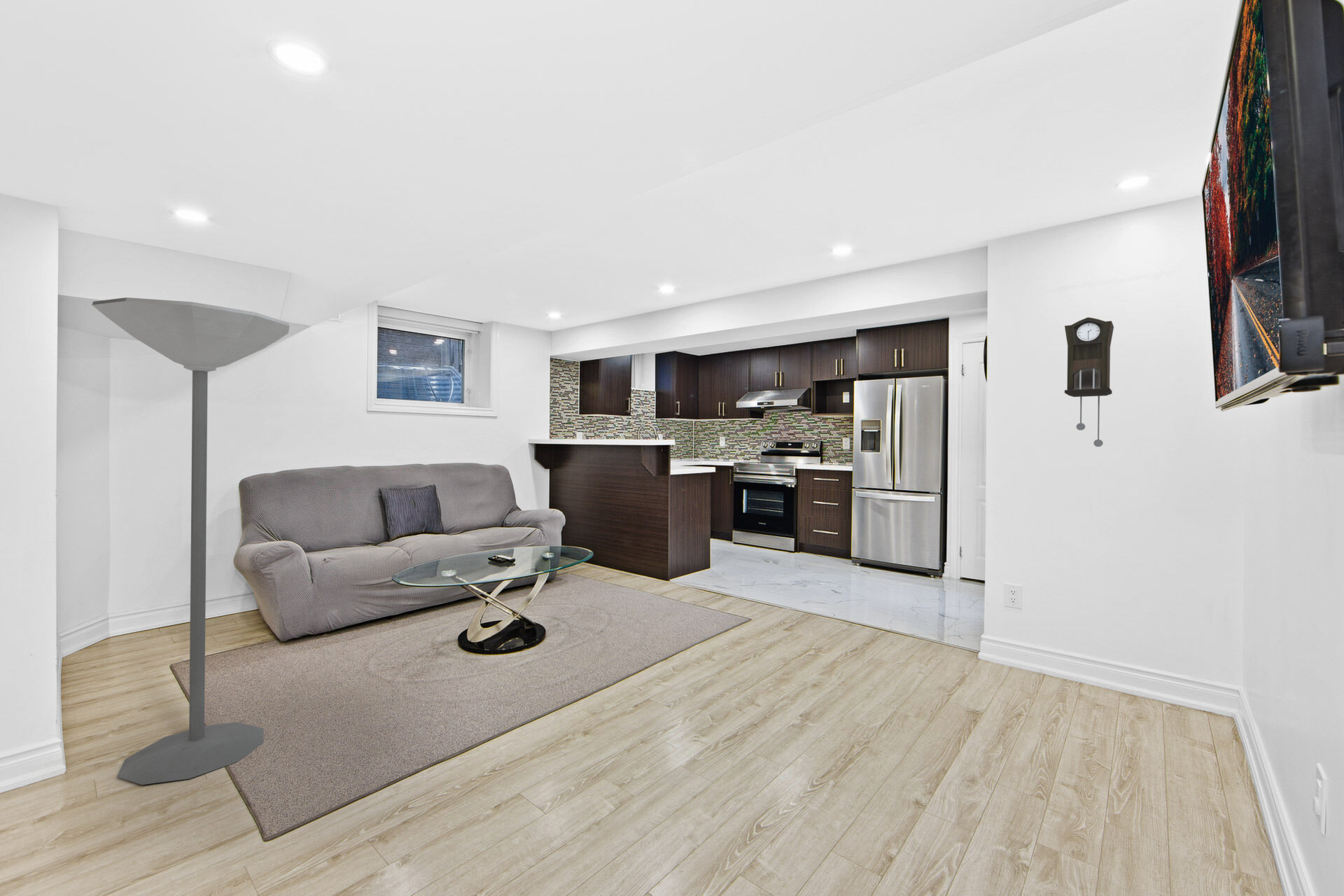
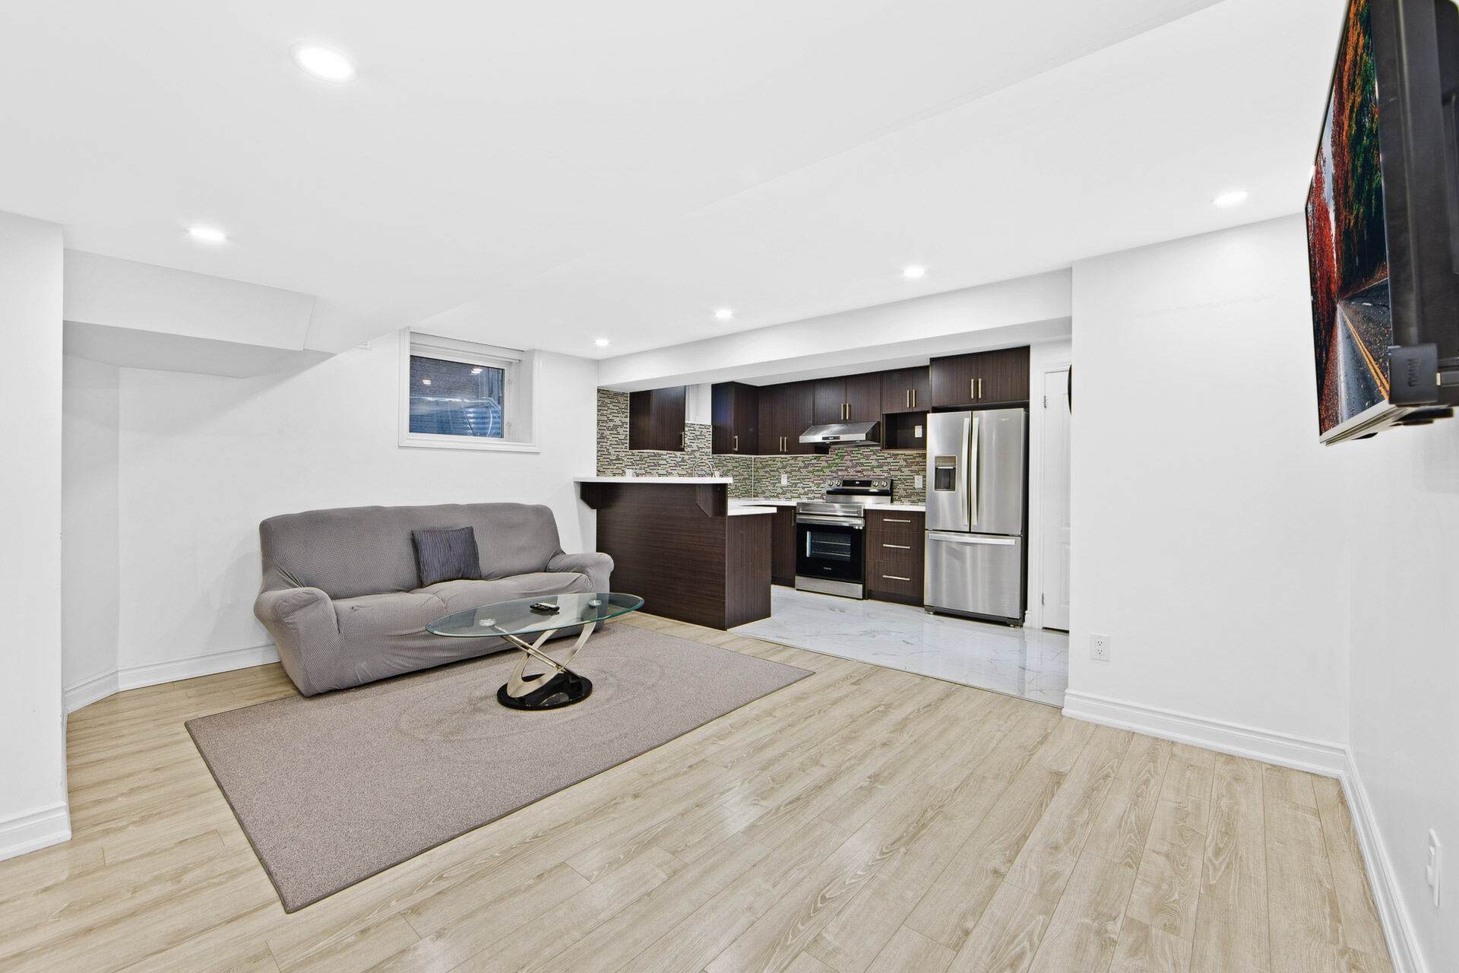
- floor lamp (198, 534)
- pendulum clock (1088, 383)
